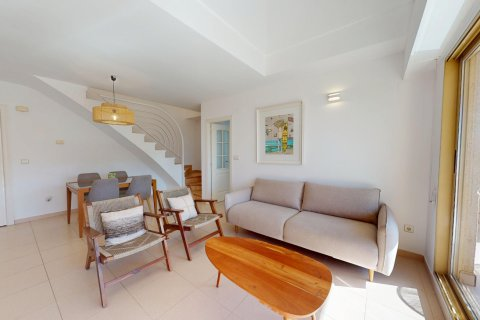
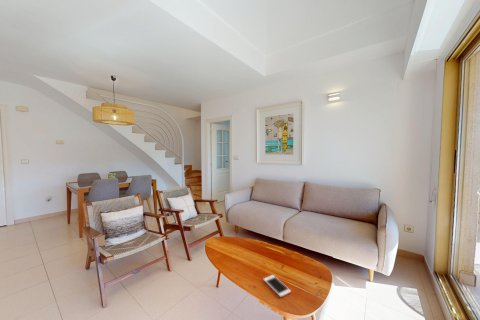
+ cell phone (276, 285)
